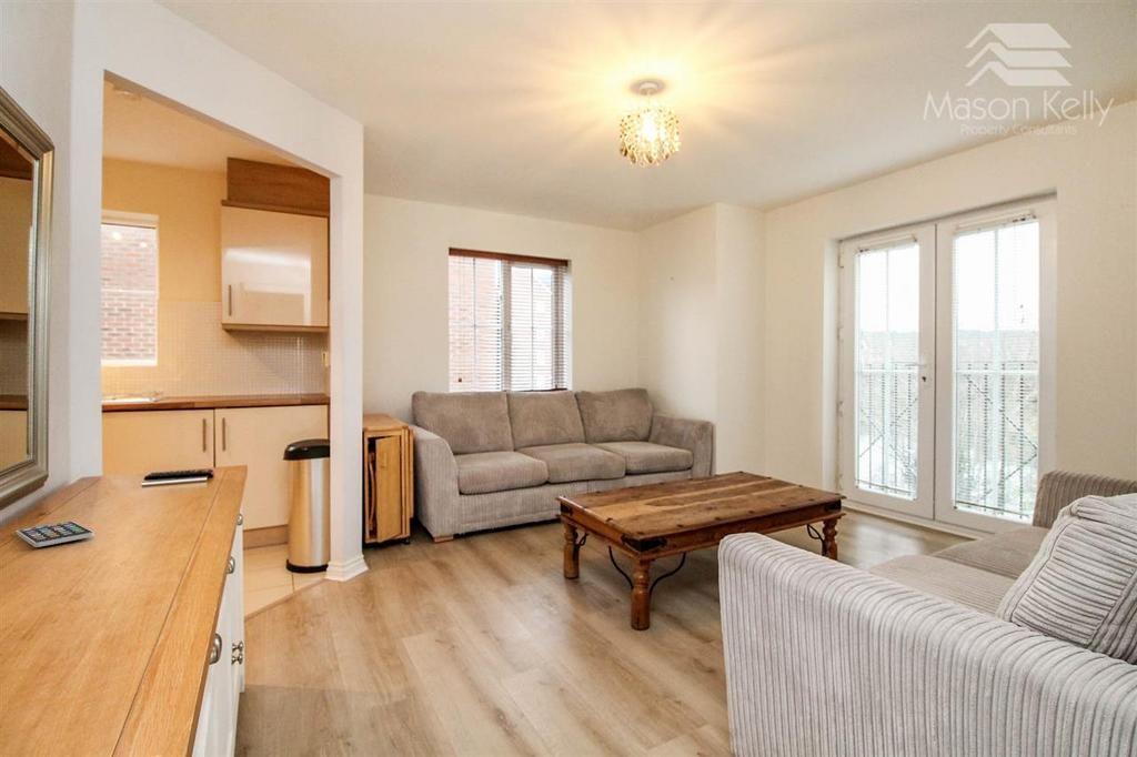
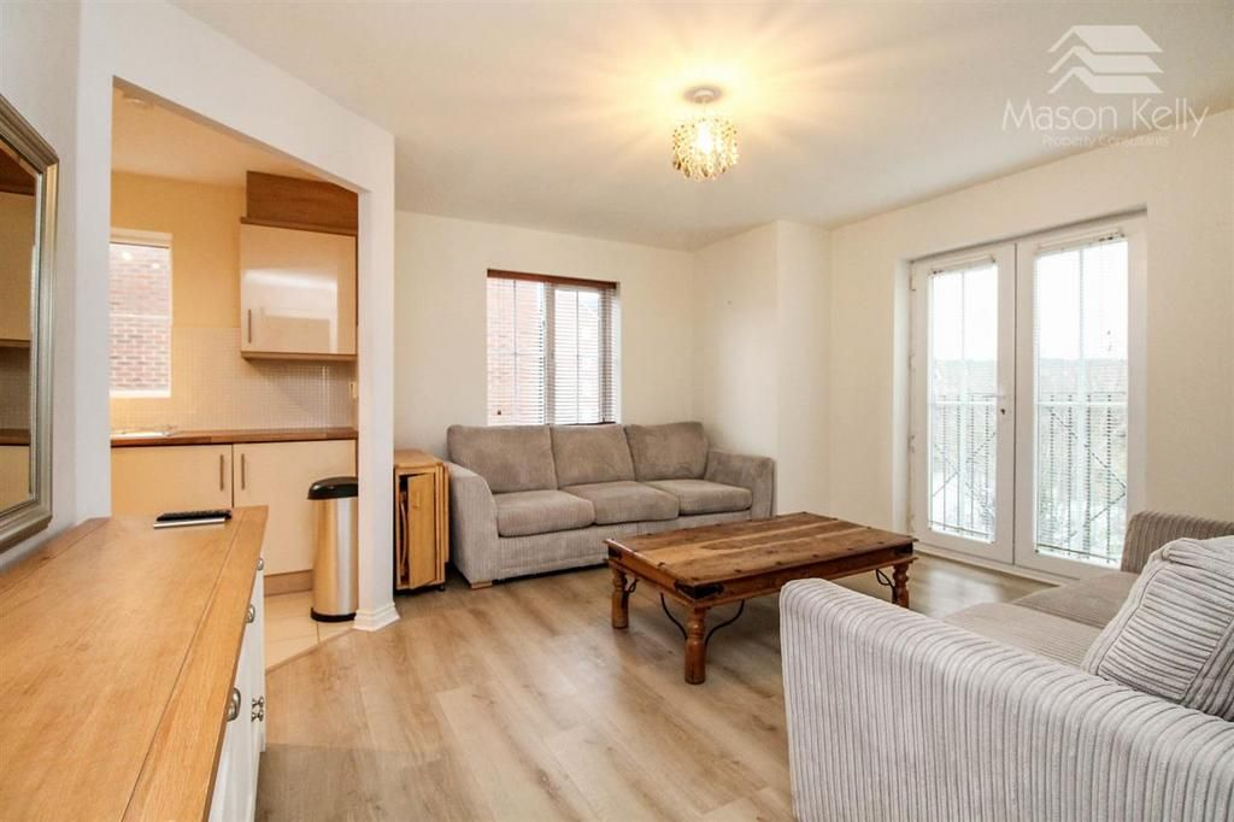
- smartphone (54, 533)
